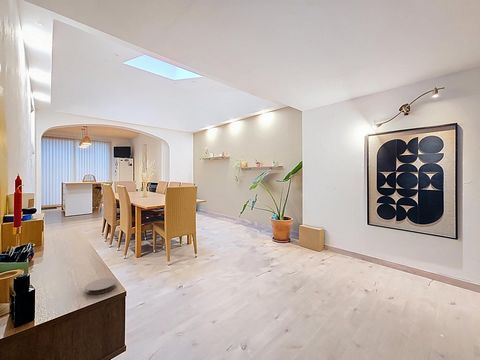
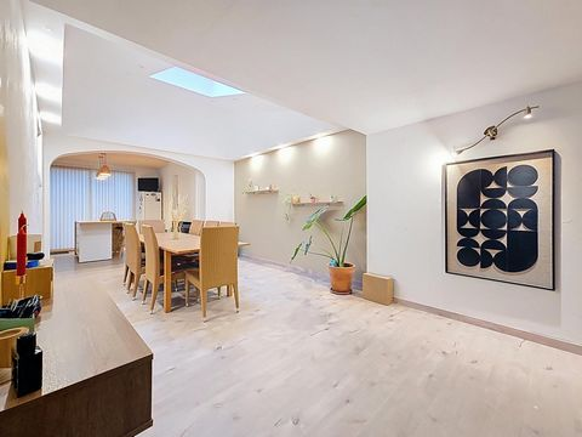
- coaster (101, 285)
